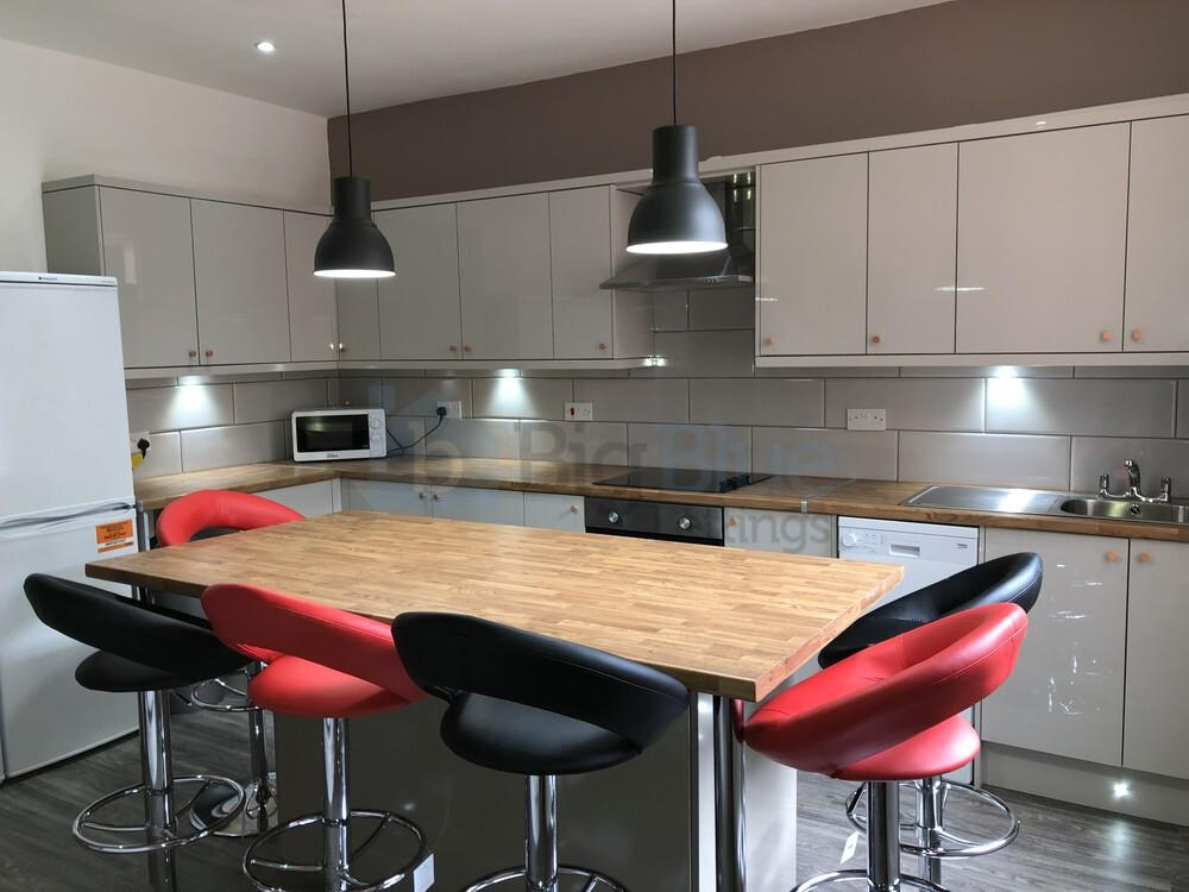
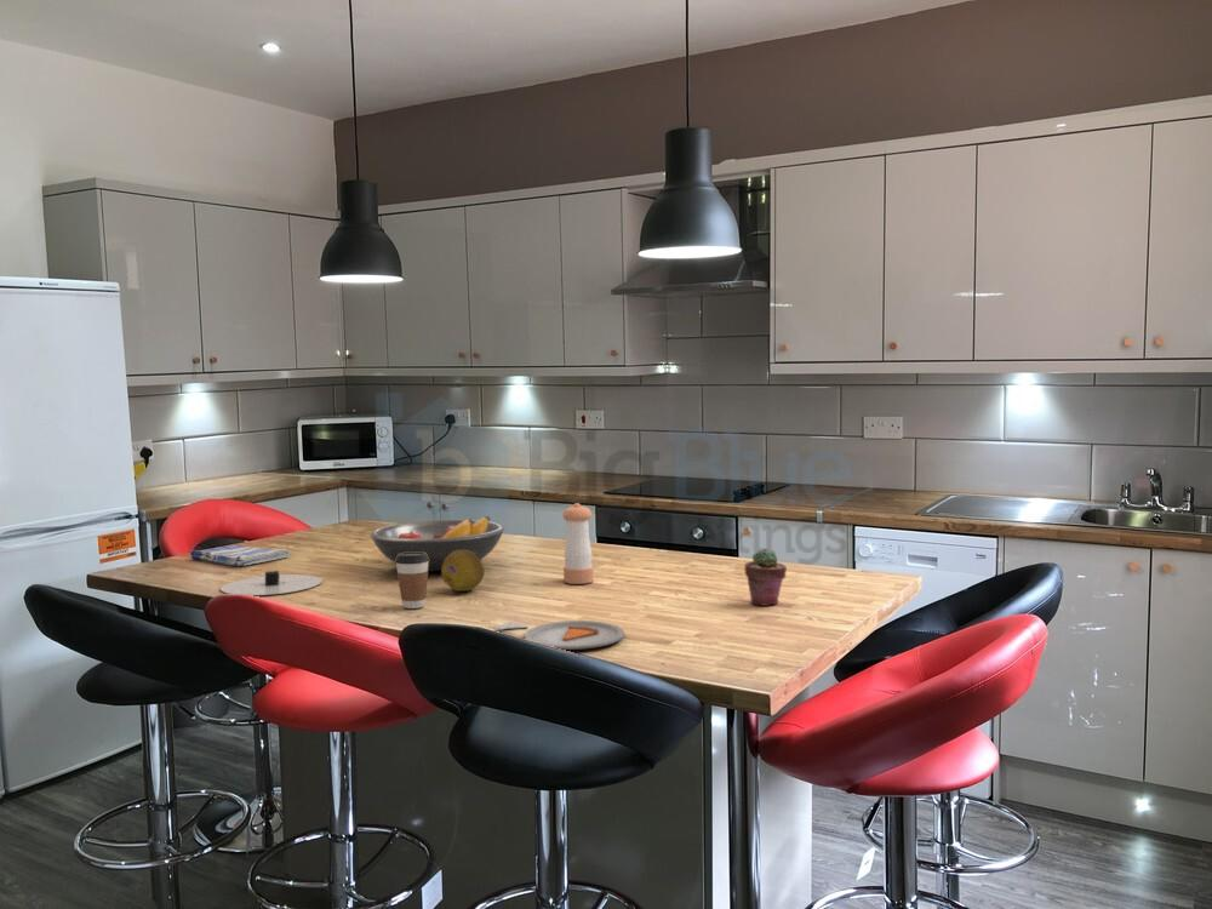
+ fruit bowl (438, 543)
+ potted succulent (765, 574)
+ dish towel (240, 553)
+ dinner plate (558, 631)
+ plate (271, 578)
+ coffee cup (412, 579)
+ pepper shaker (577, 542)
+ fruit (462, 570)
